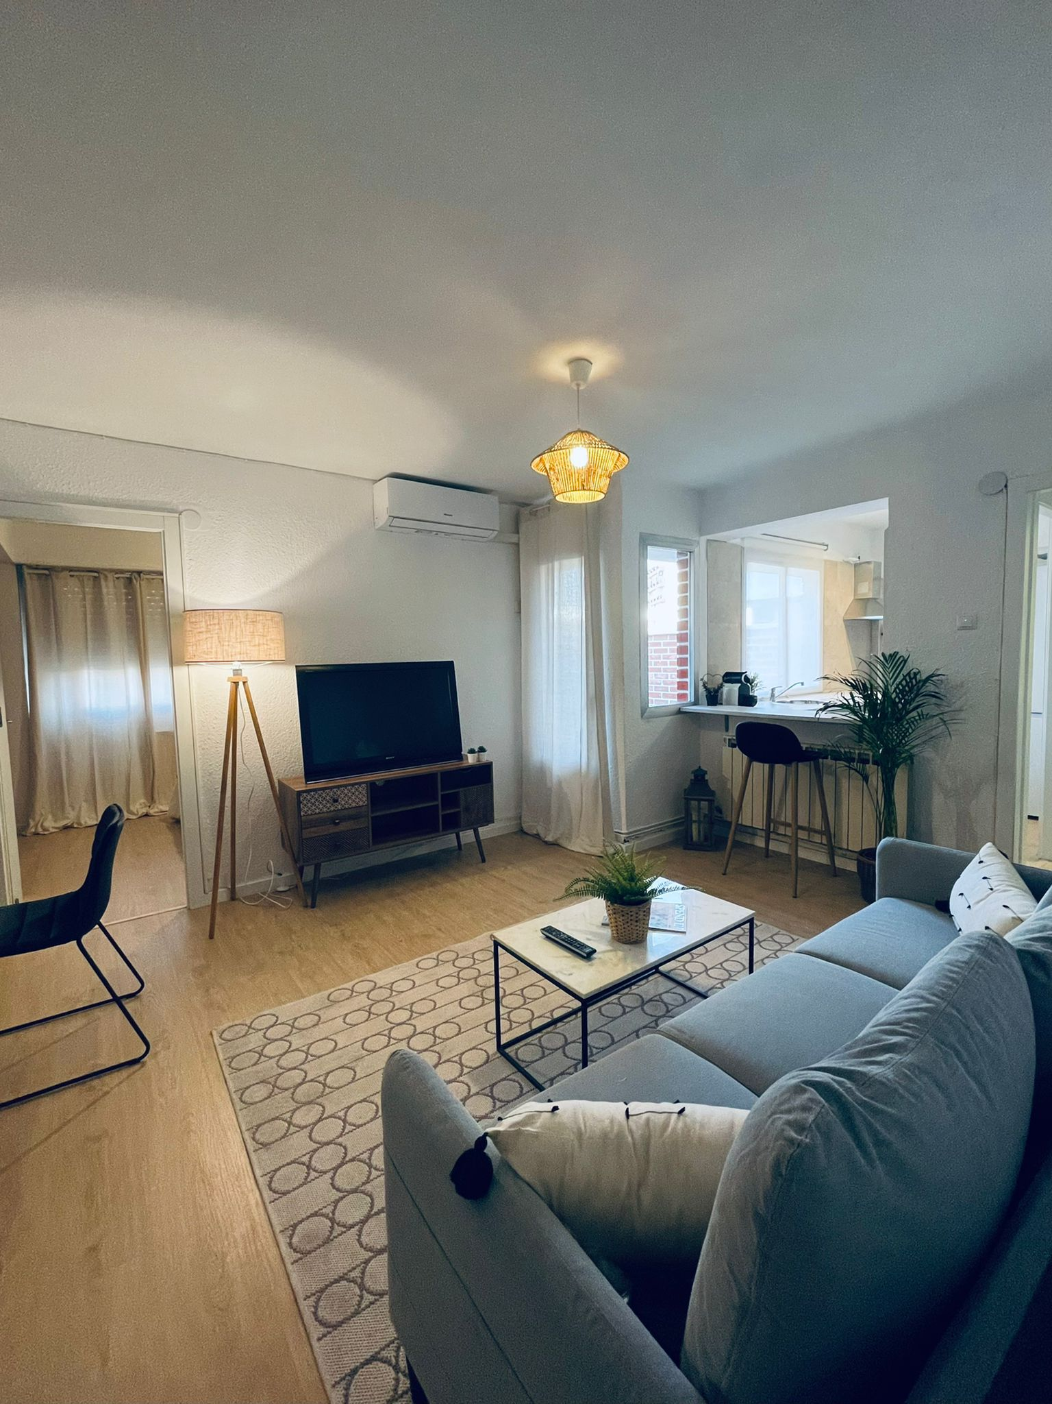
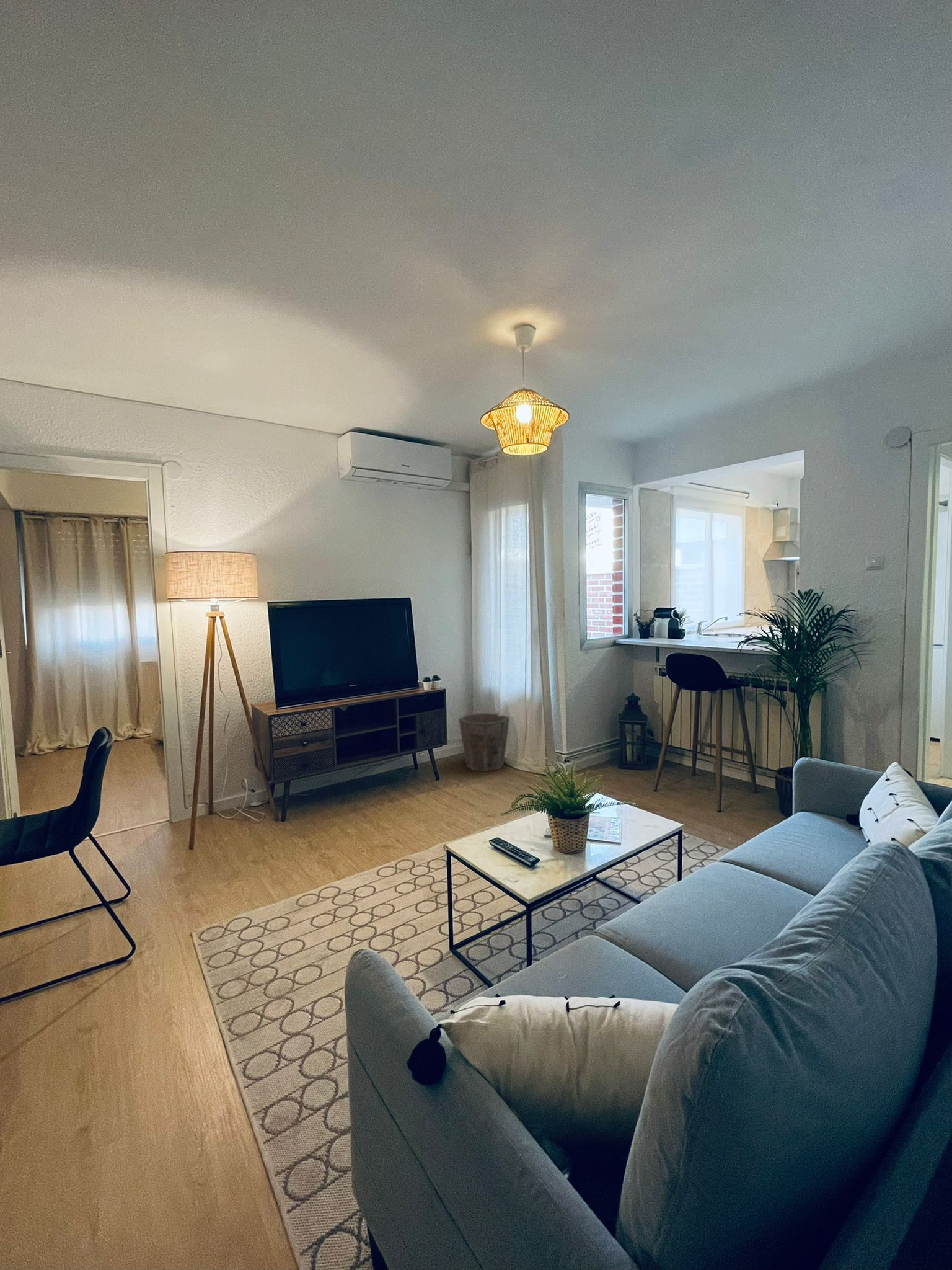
+ waste bin (484, 742)
